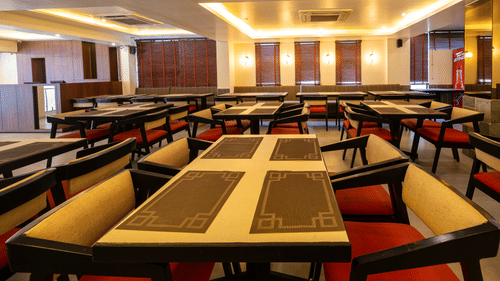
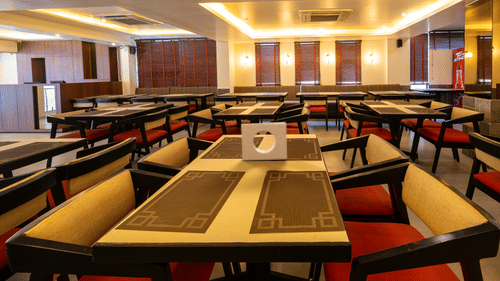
+ tissue box (268, 149)
